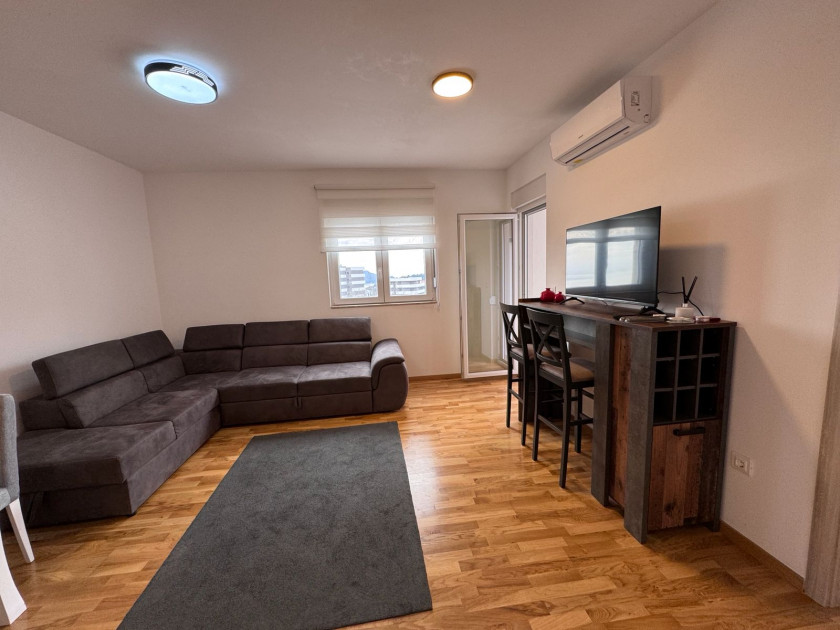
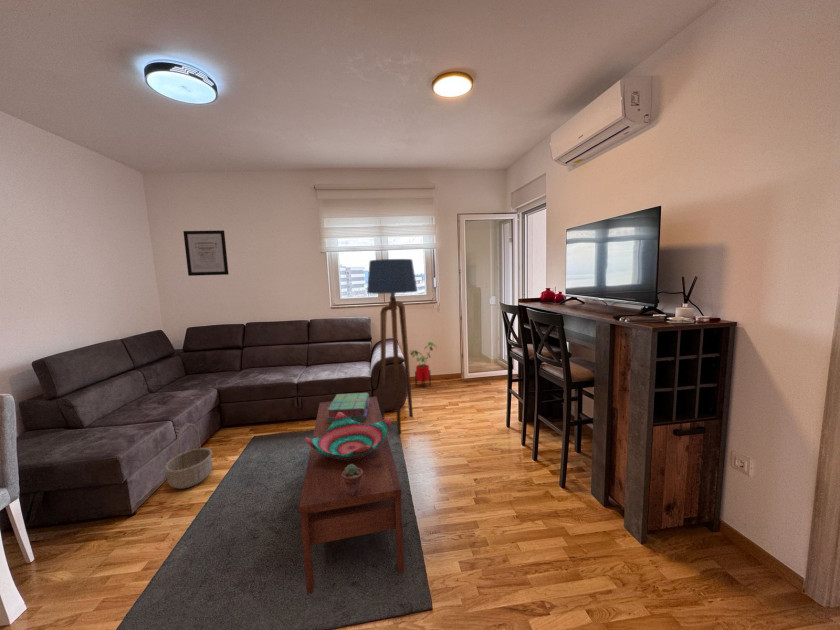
+ stack of books (349, 406)
+ basket (188, 452)
+ floor lamp (394, 344)
+ house plant (424, 363)
+ coffee table (350, 464)
+ potted succulent (352, 477)
+ wall art (206, 253)
+ decorative bowl (351, 438)
